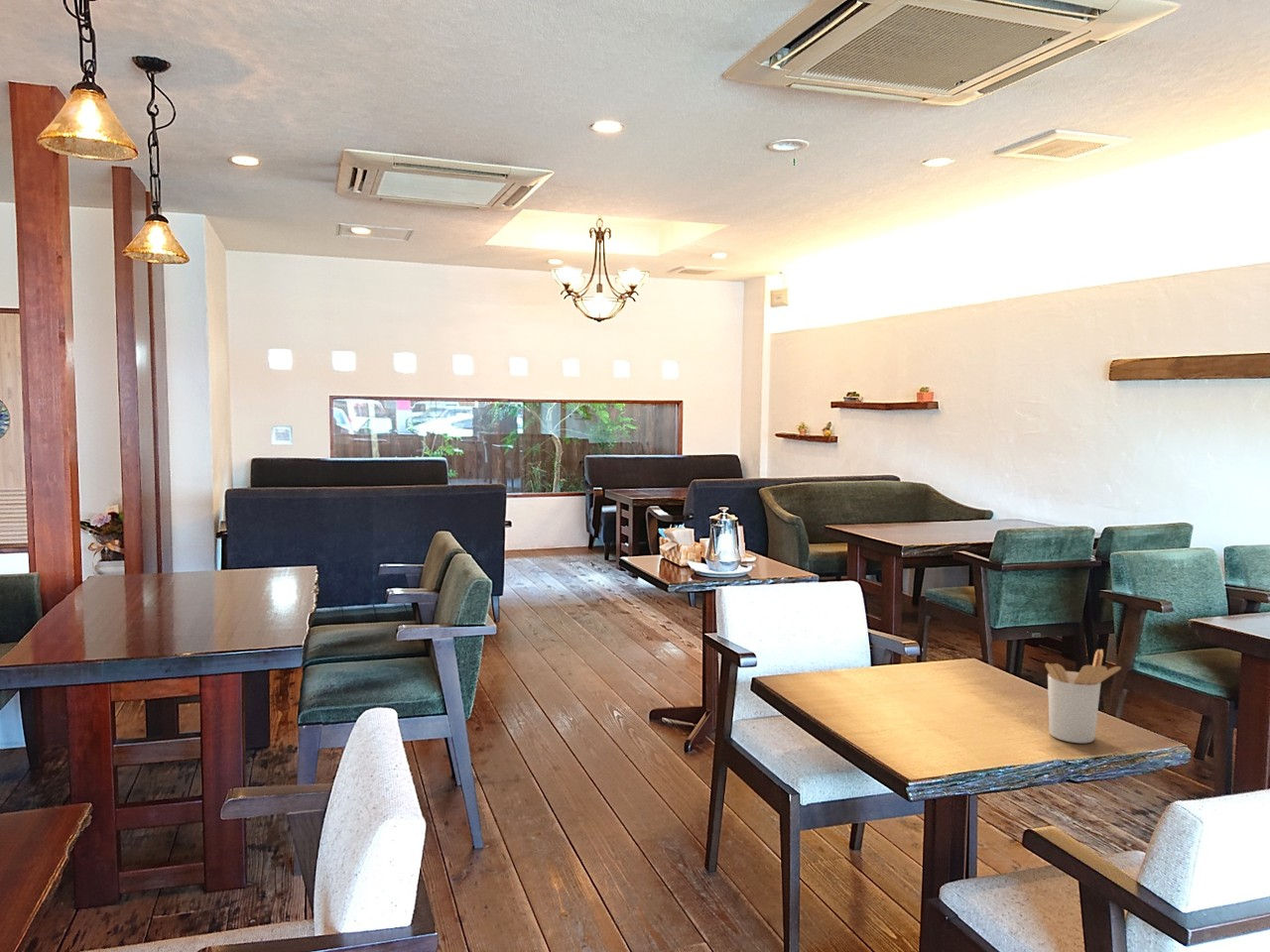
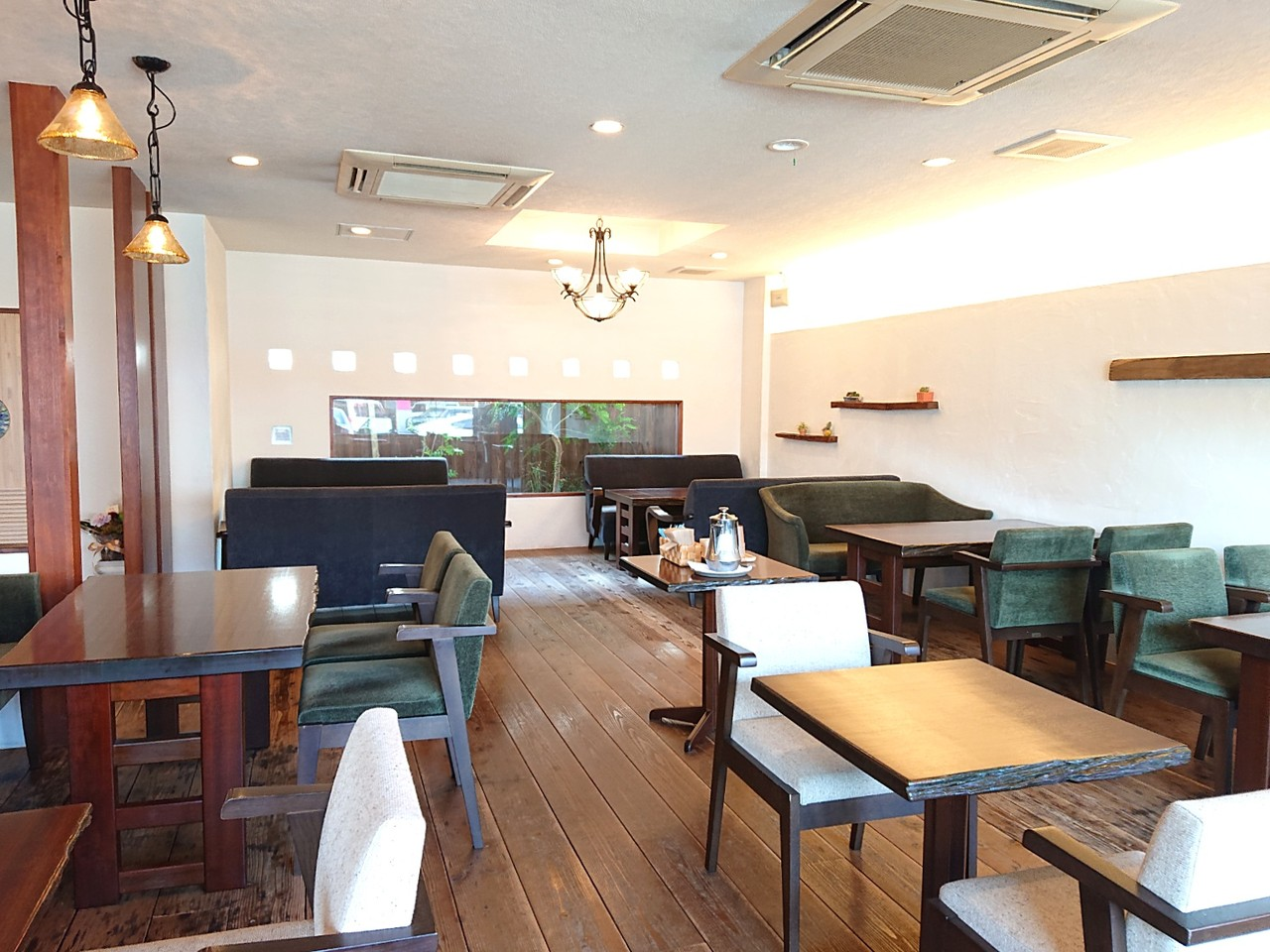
- utensil holder (1081, 696)
